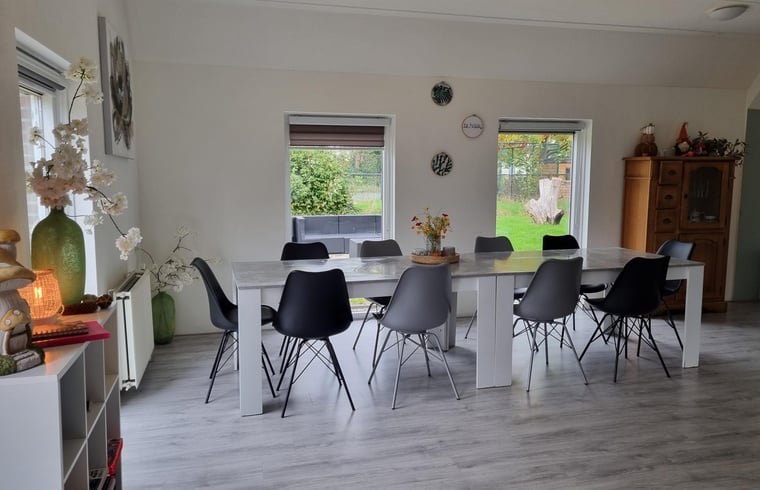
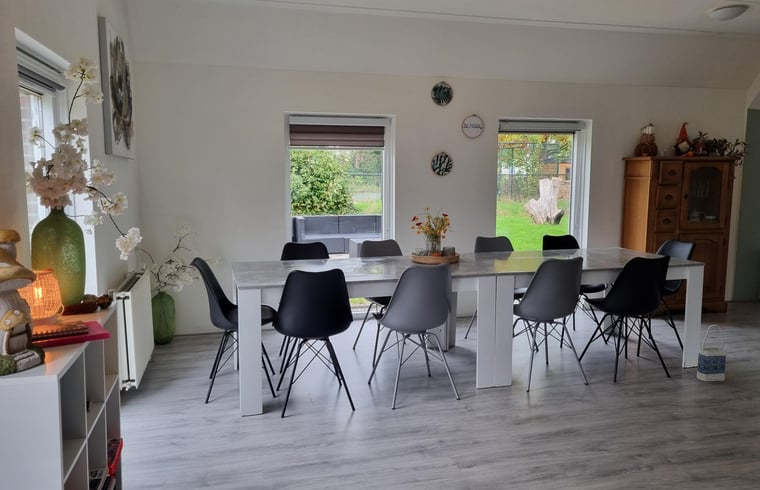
+ bag (712, 352)
